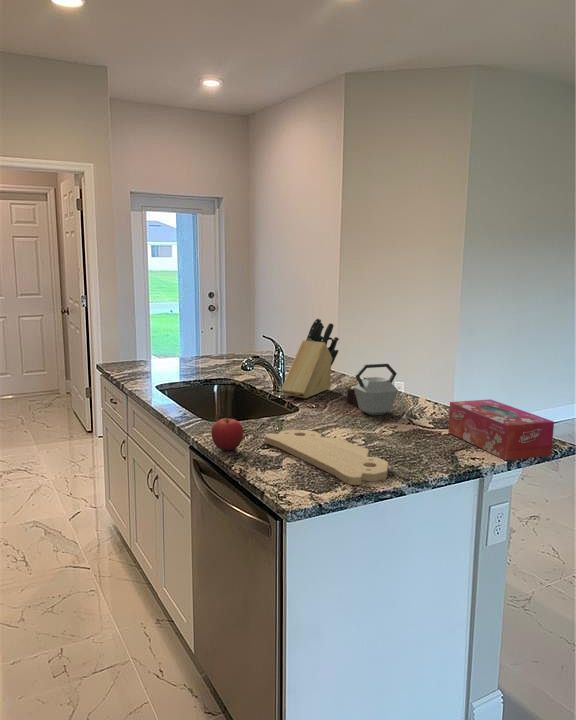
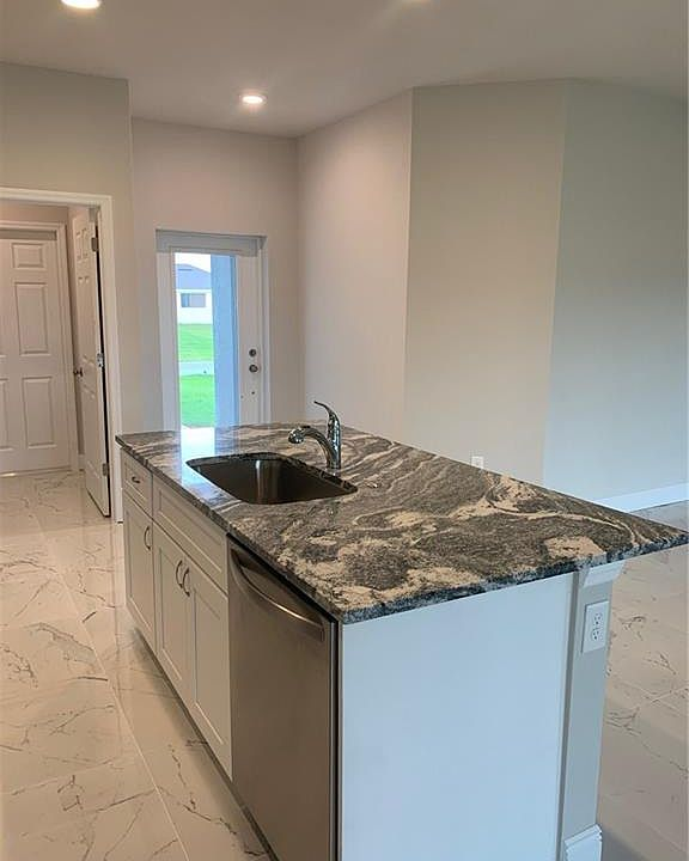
- fruit (227, 433)
- kettle (366, 385)
- tissue box (497, 427)
- cutting board (329, 452)
- knife block (312, 356)
